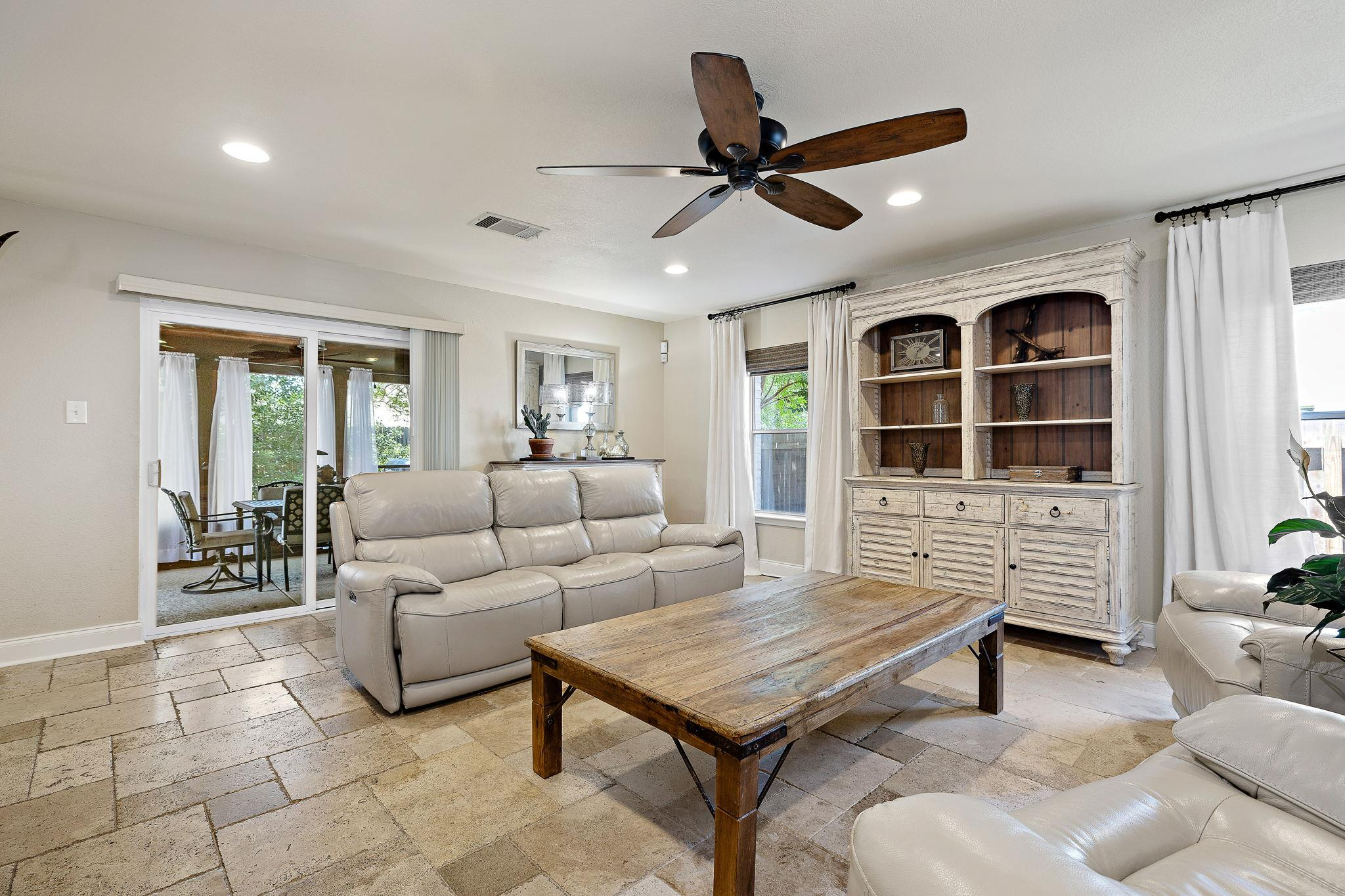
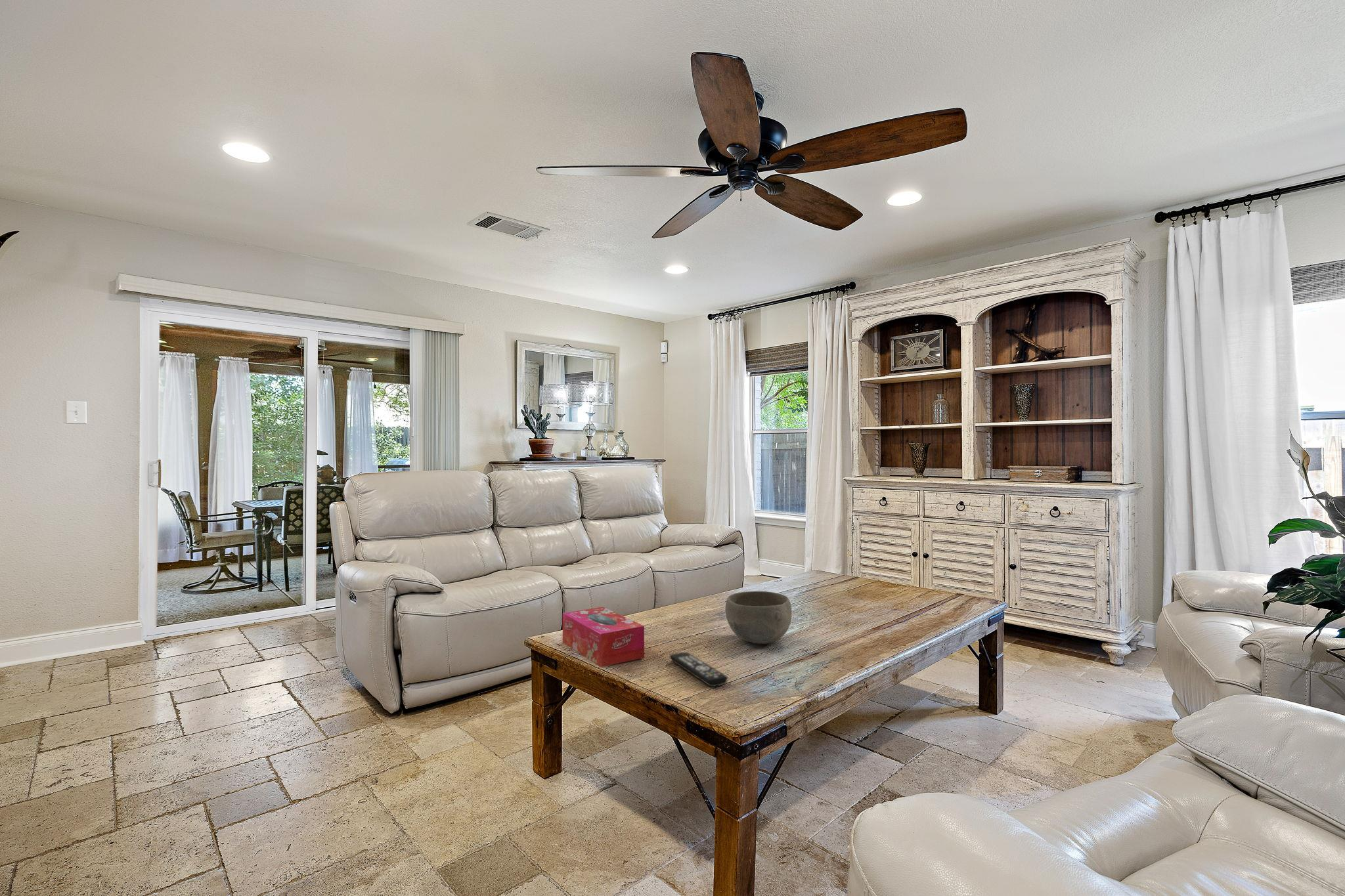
+ bowl (759, 619)
+ tissue box (602, 634)
+ remote control (697, 668)
